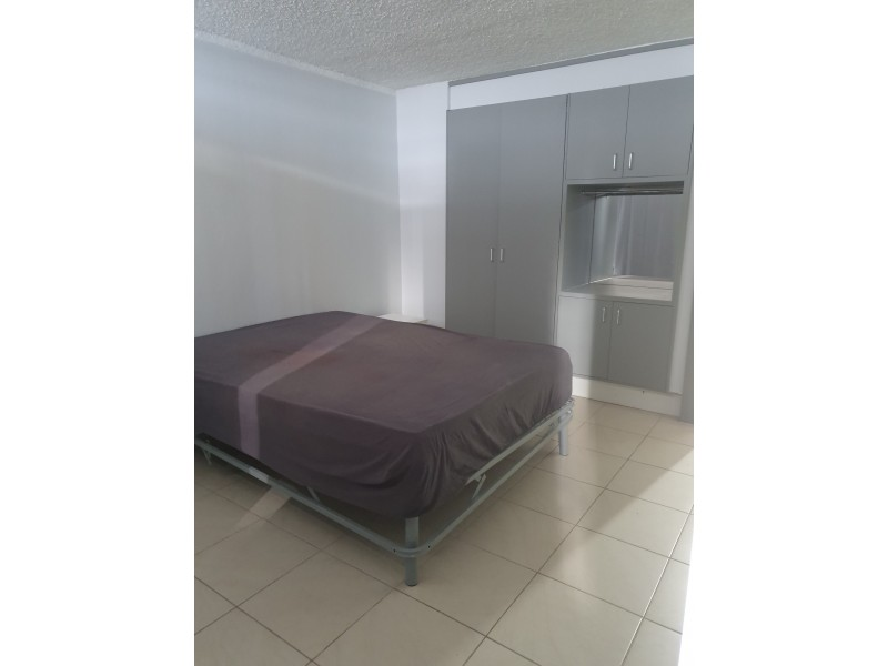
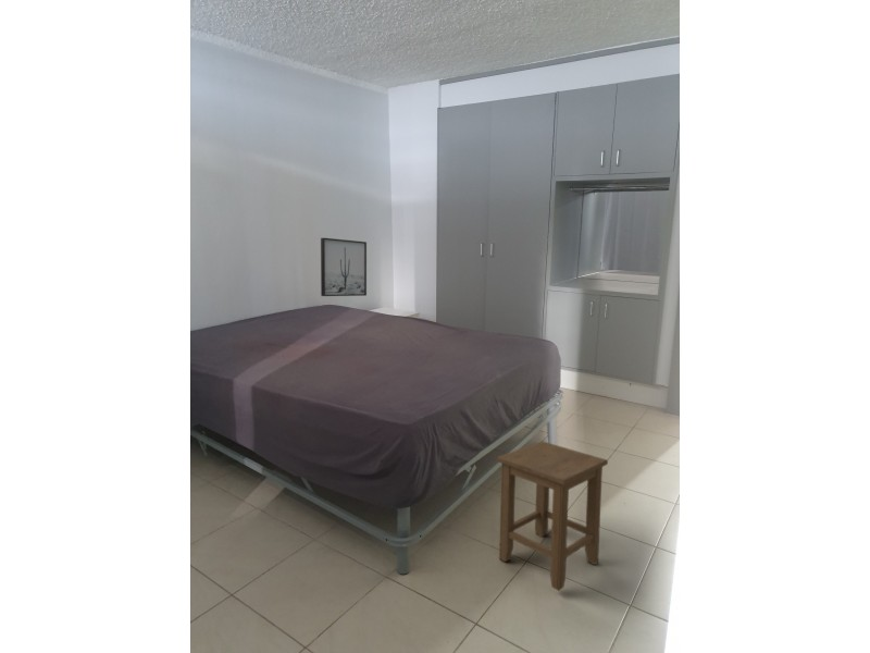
+ wall art (344, 268)
+ stool (549, 512)
